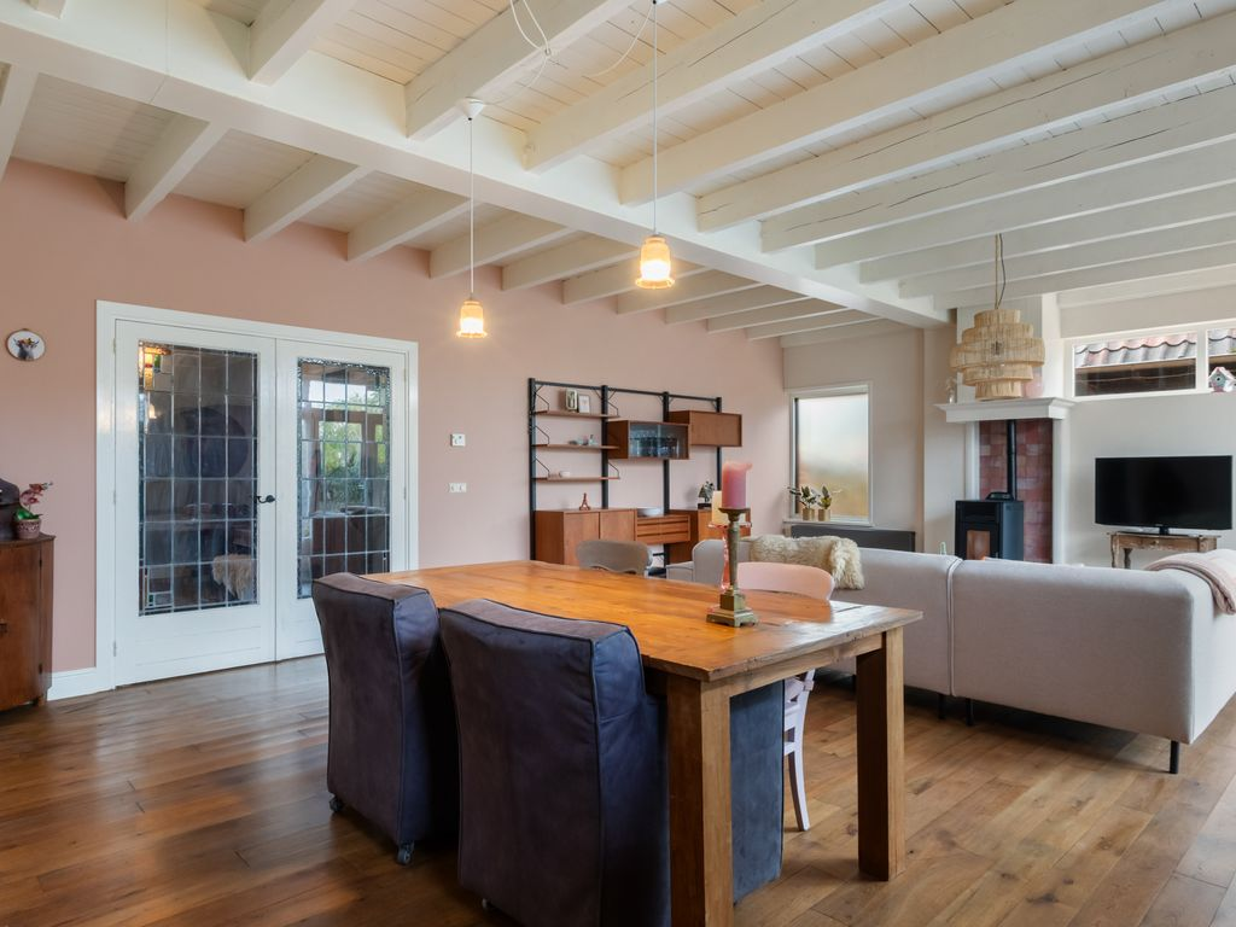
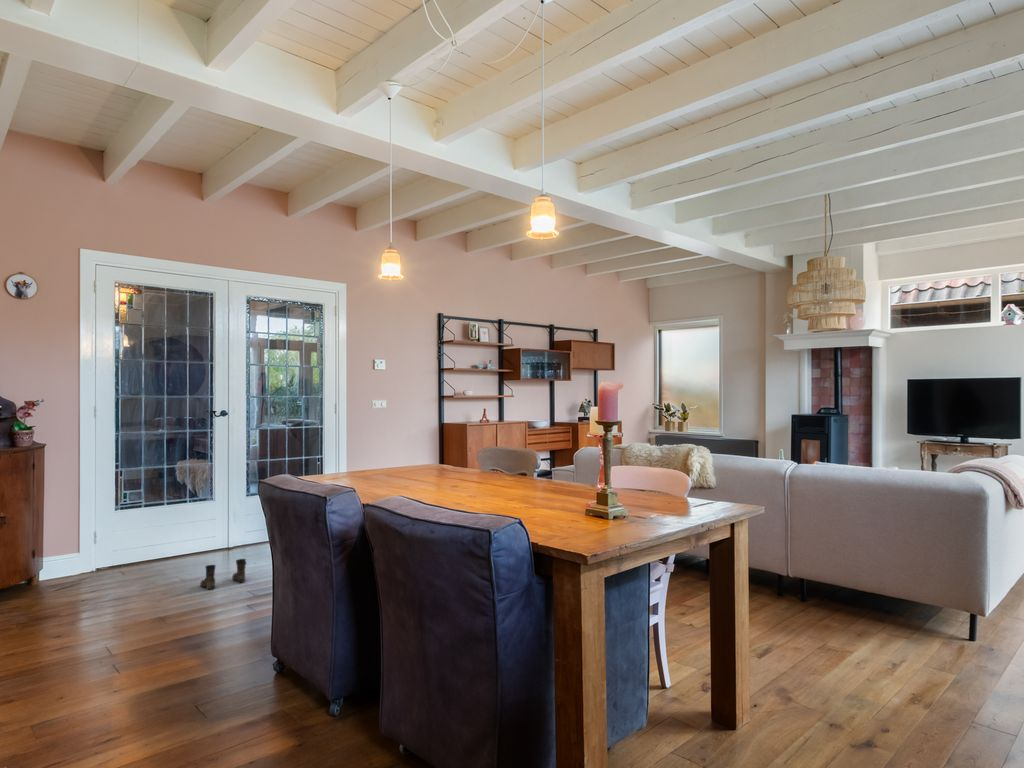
+ boots (214, 572)
